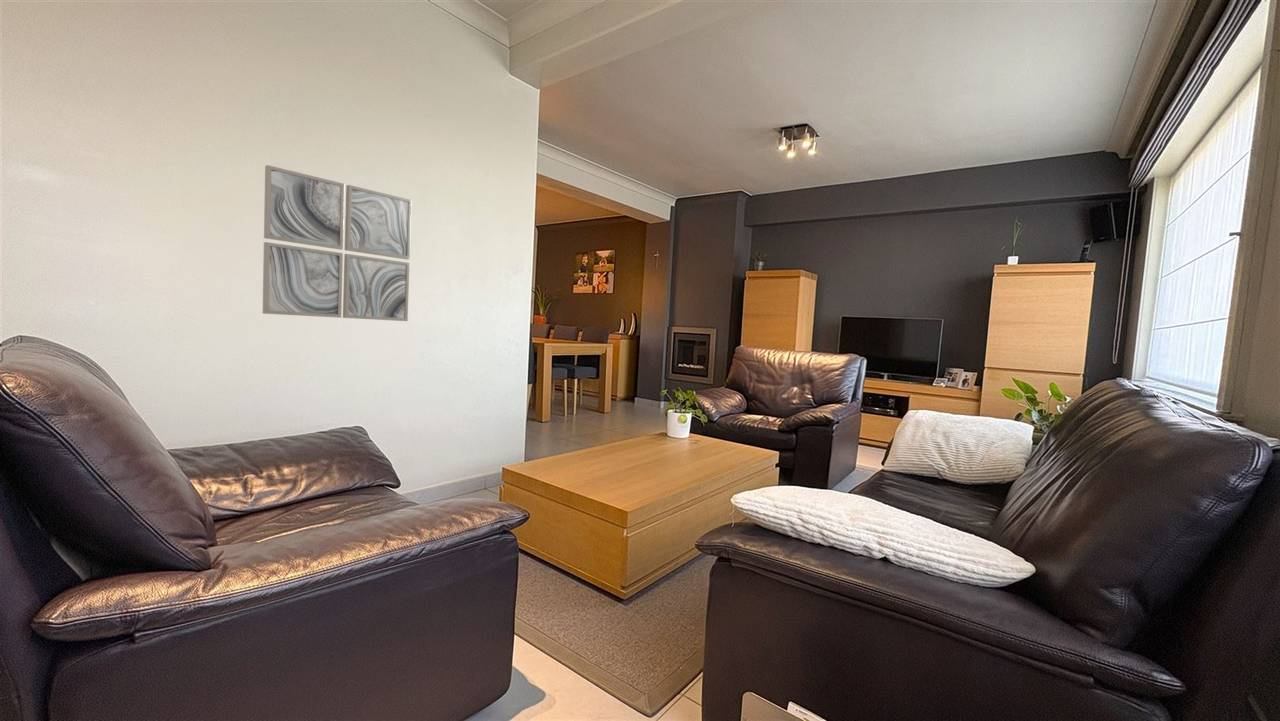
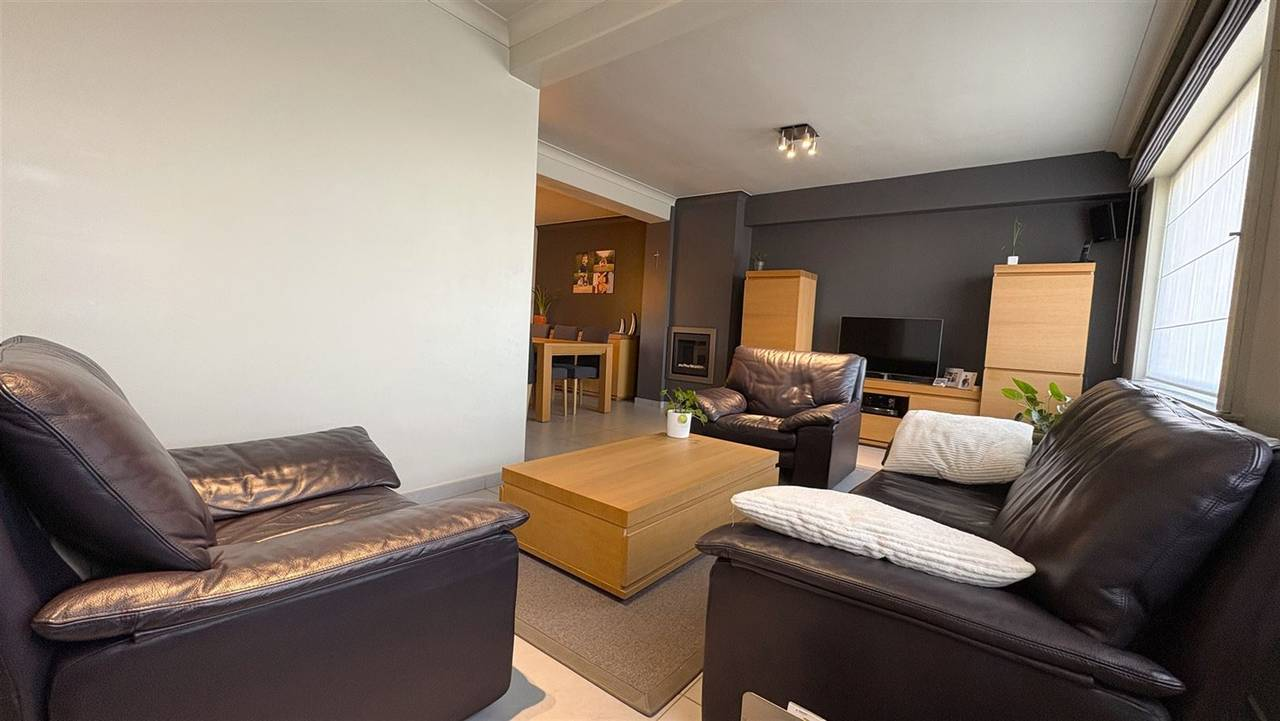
- wall art (342, 253)
